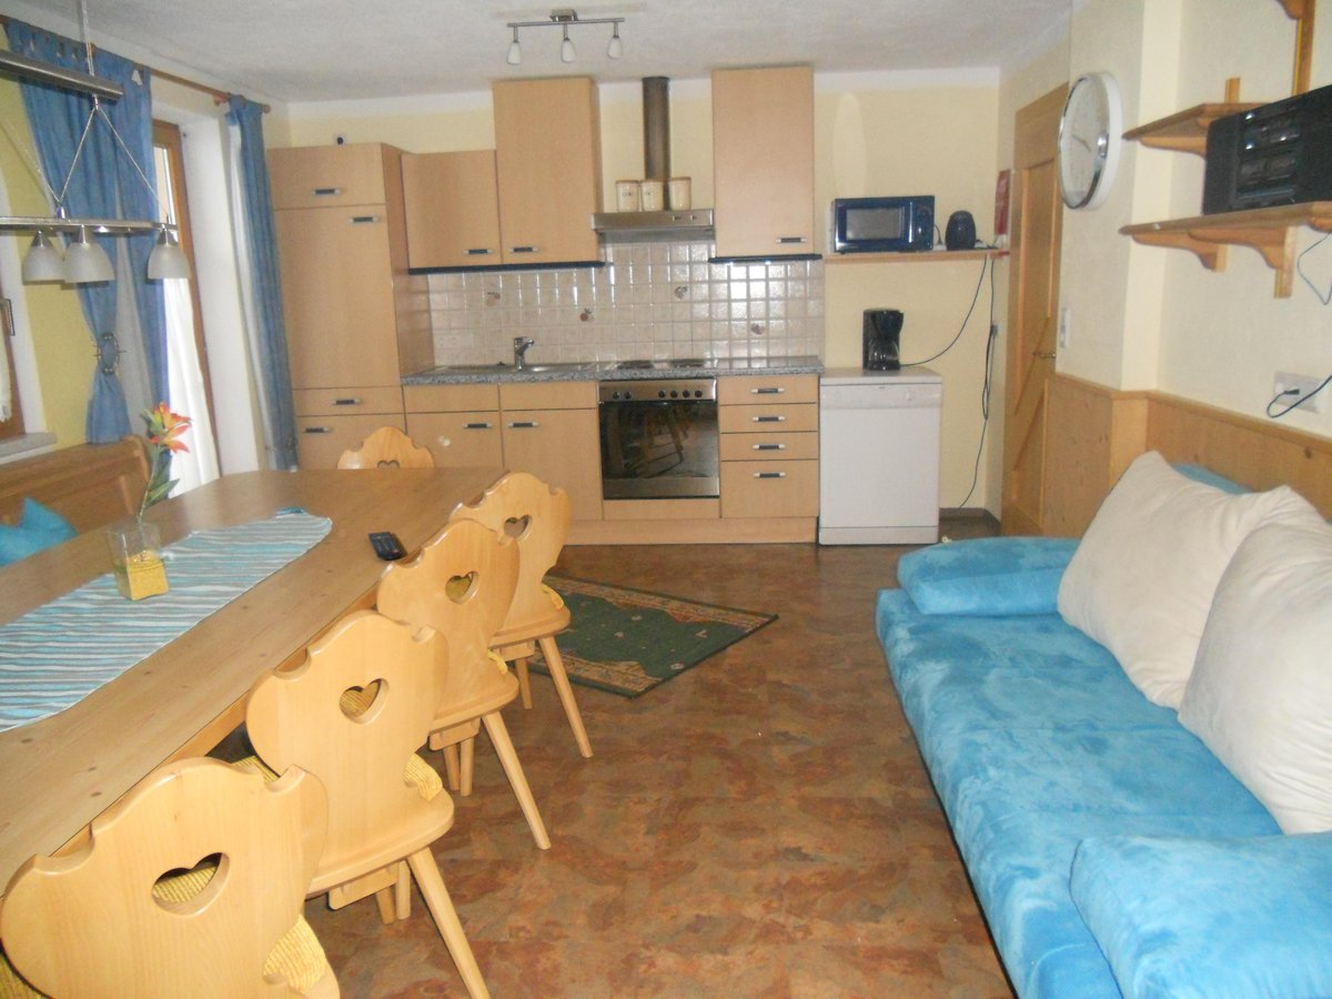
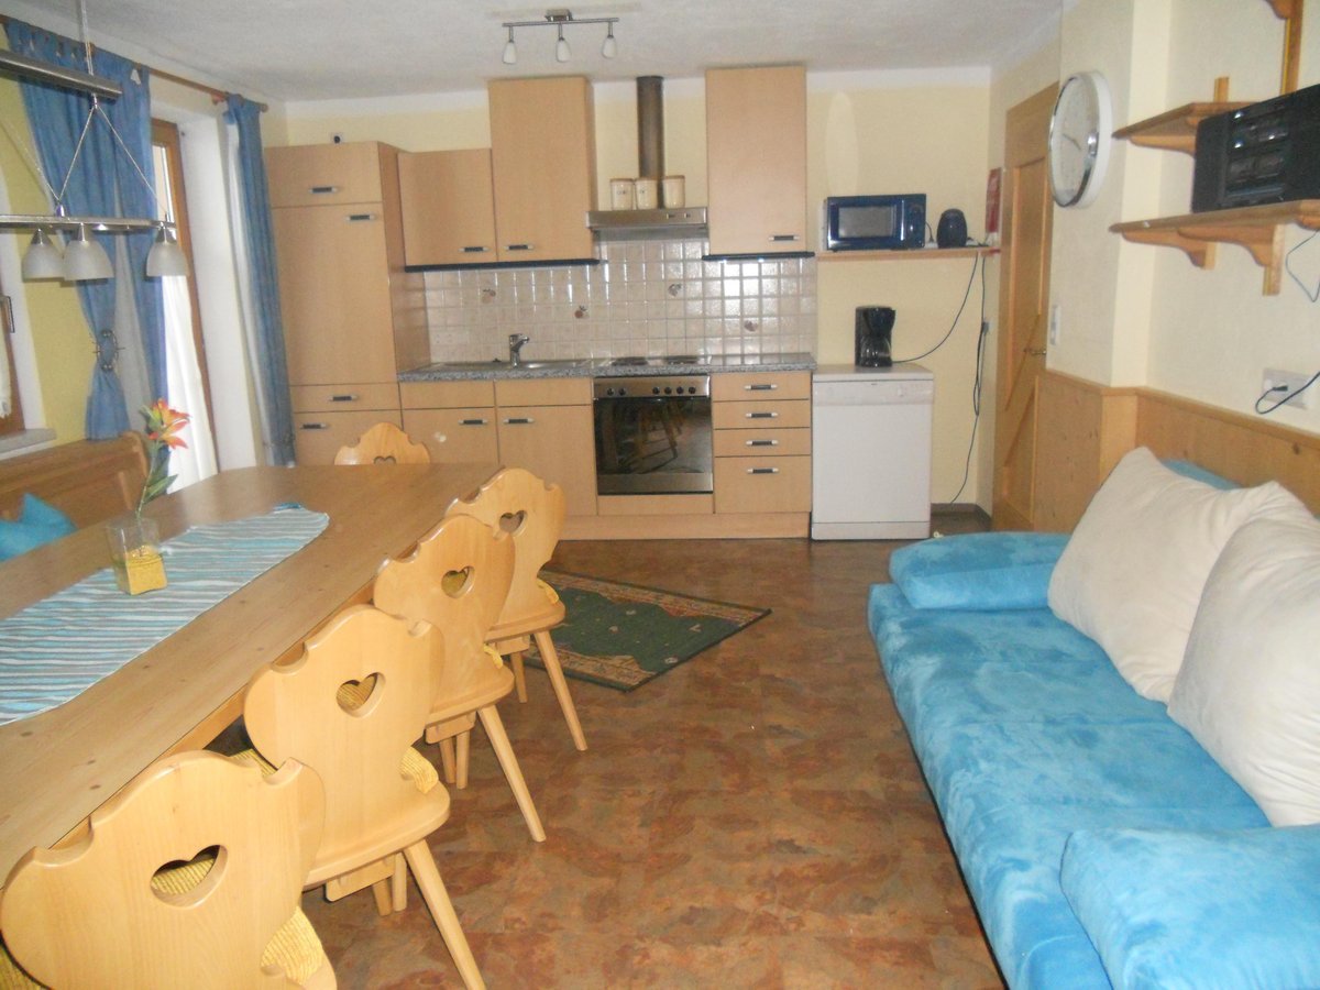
- remote control (384, 545)
